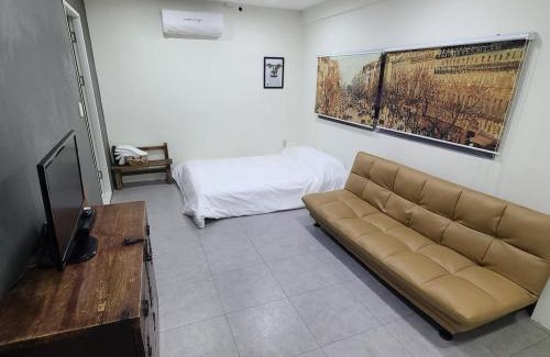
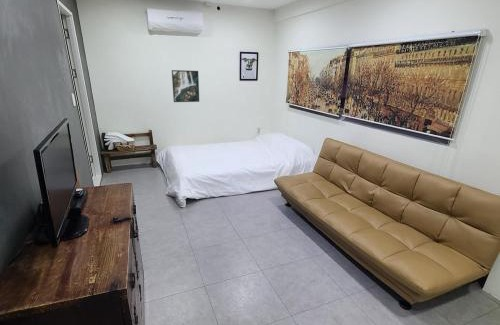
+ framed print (185, 86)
